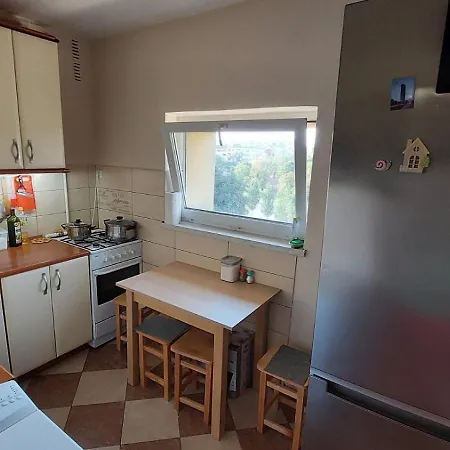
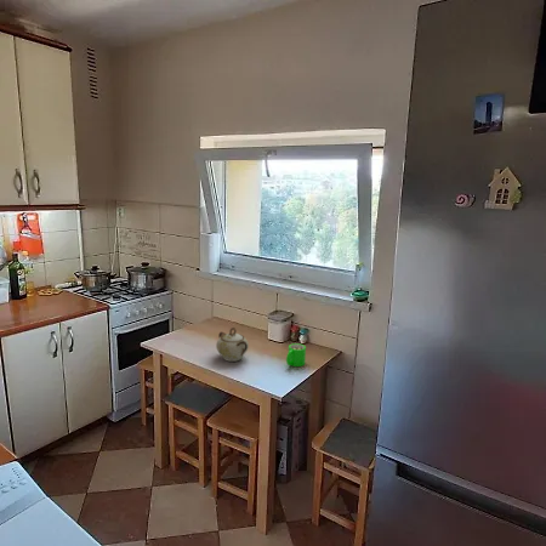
+ sugar bowl (232, 342)
+ mug (294, 356)
